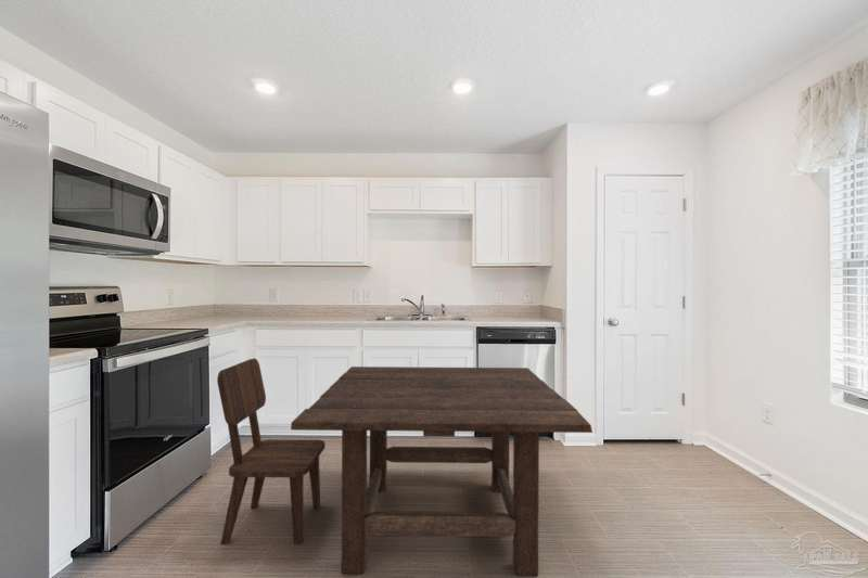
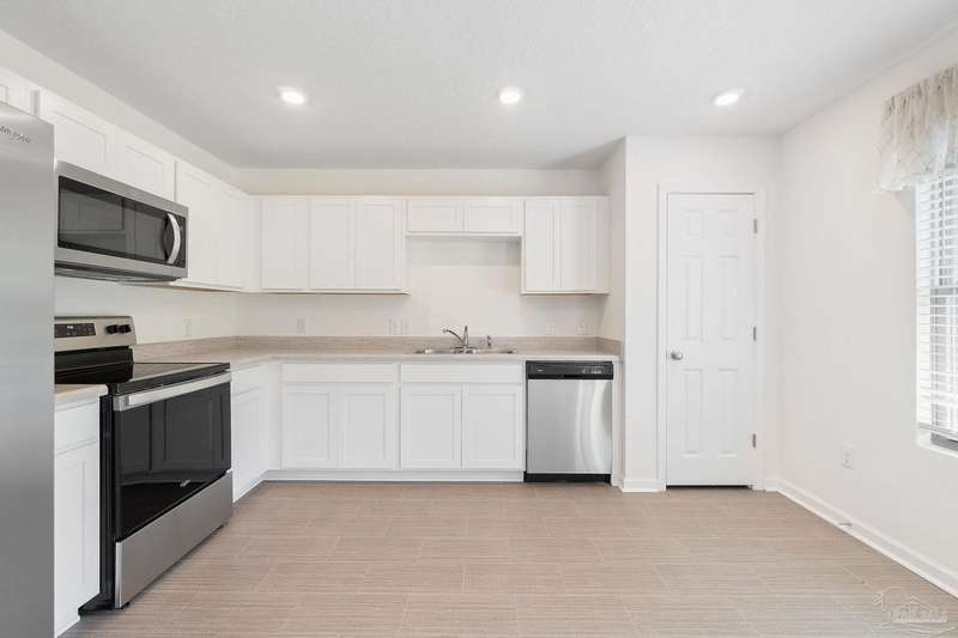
- dining chair (276, 442)
- dining table (439, 454)
